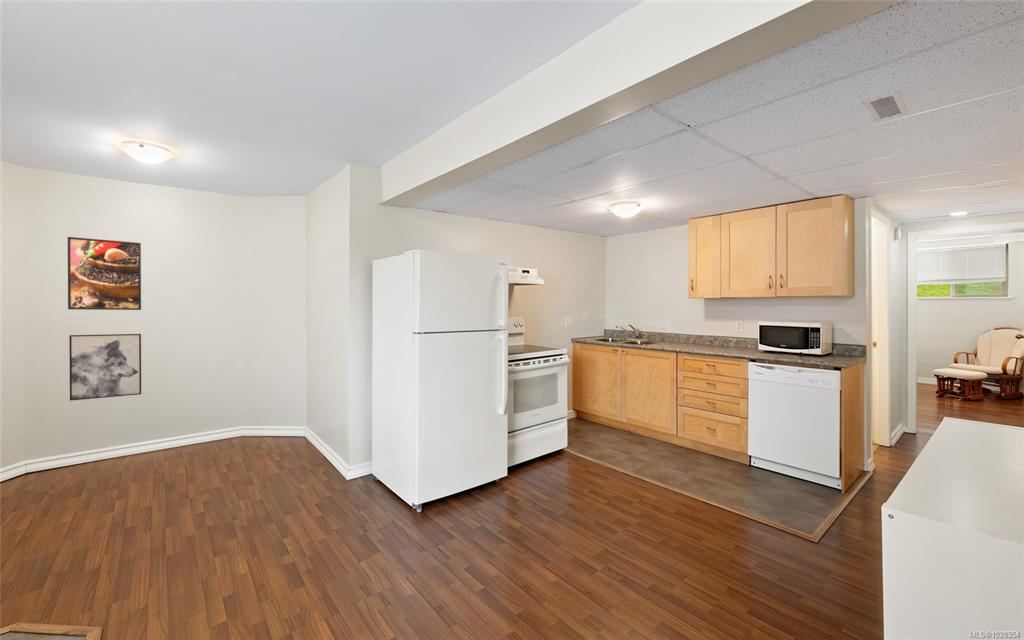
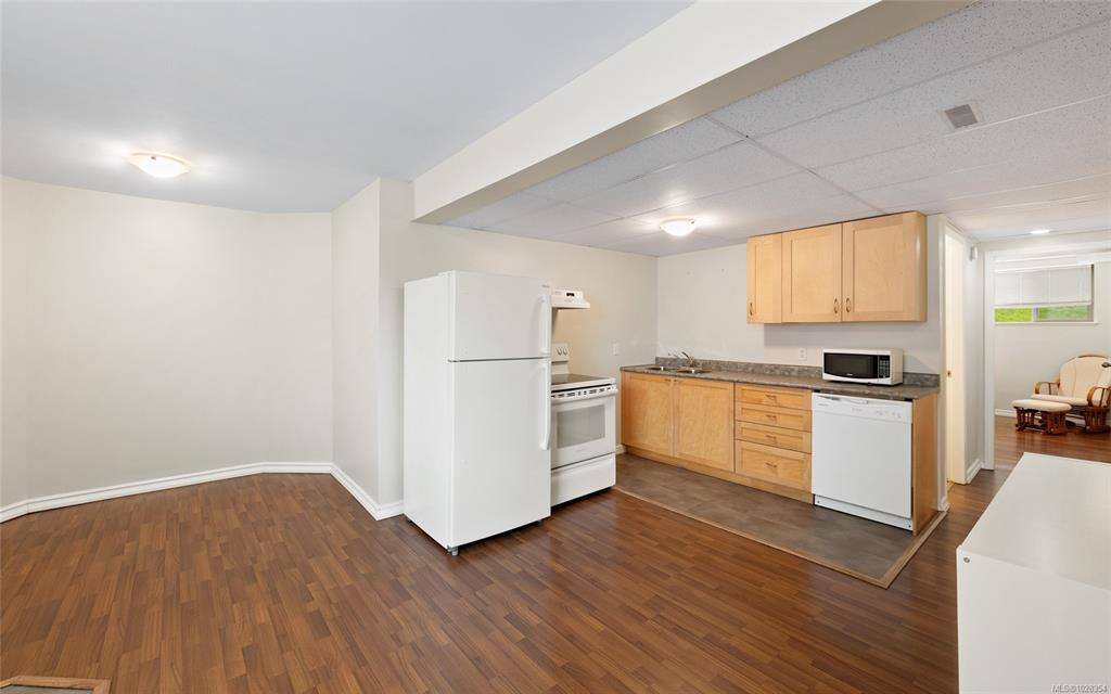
- wall art (106, 365)
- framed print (105, 274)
